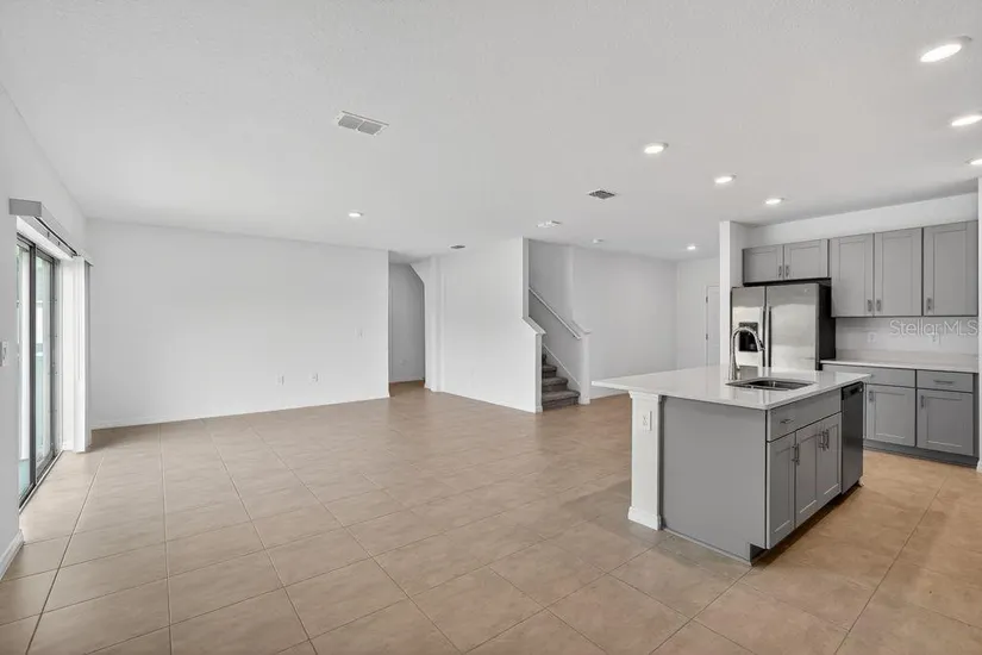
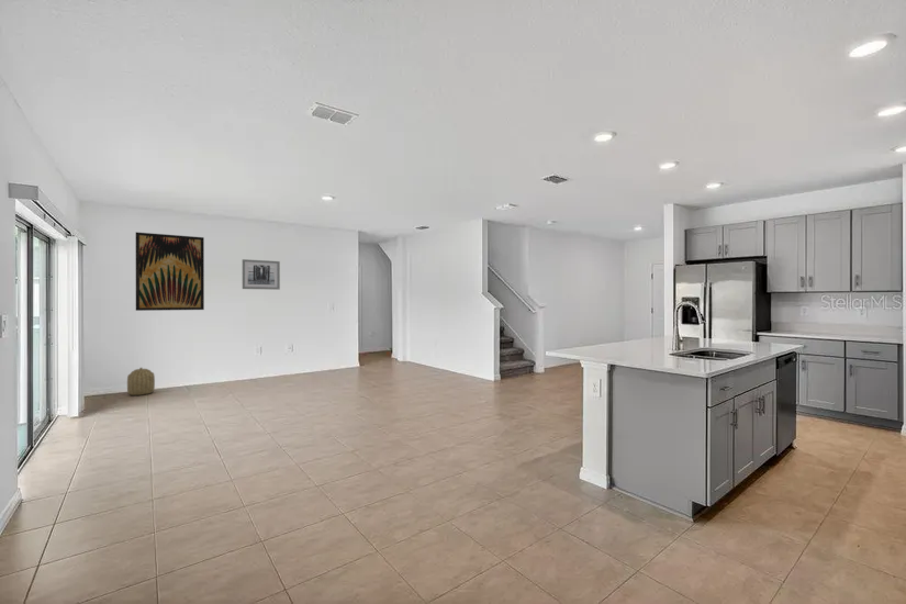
+ basket (141, 380)
+ wall art (261, 275)
+ wall art (170, 272)
